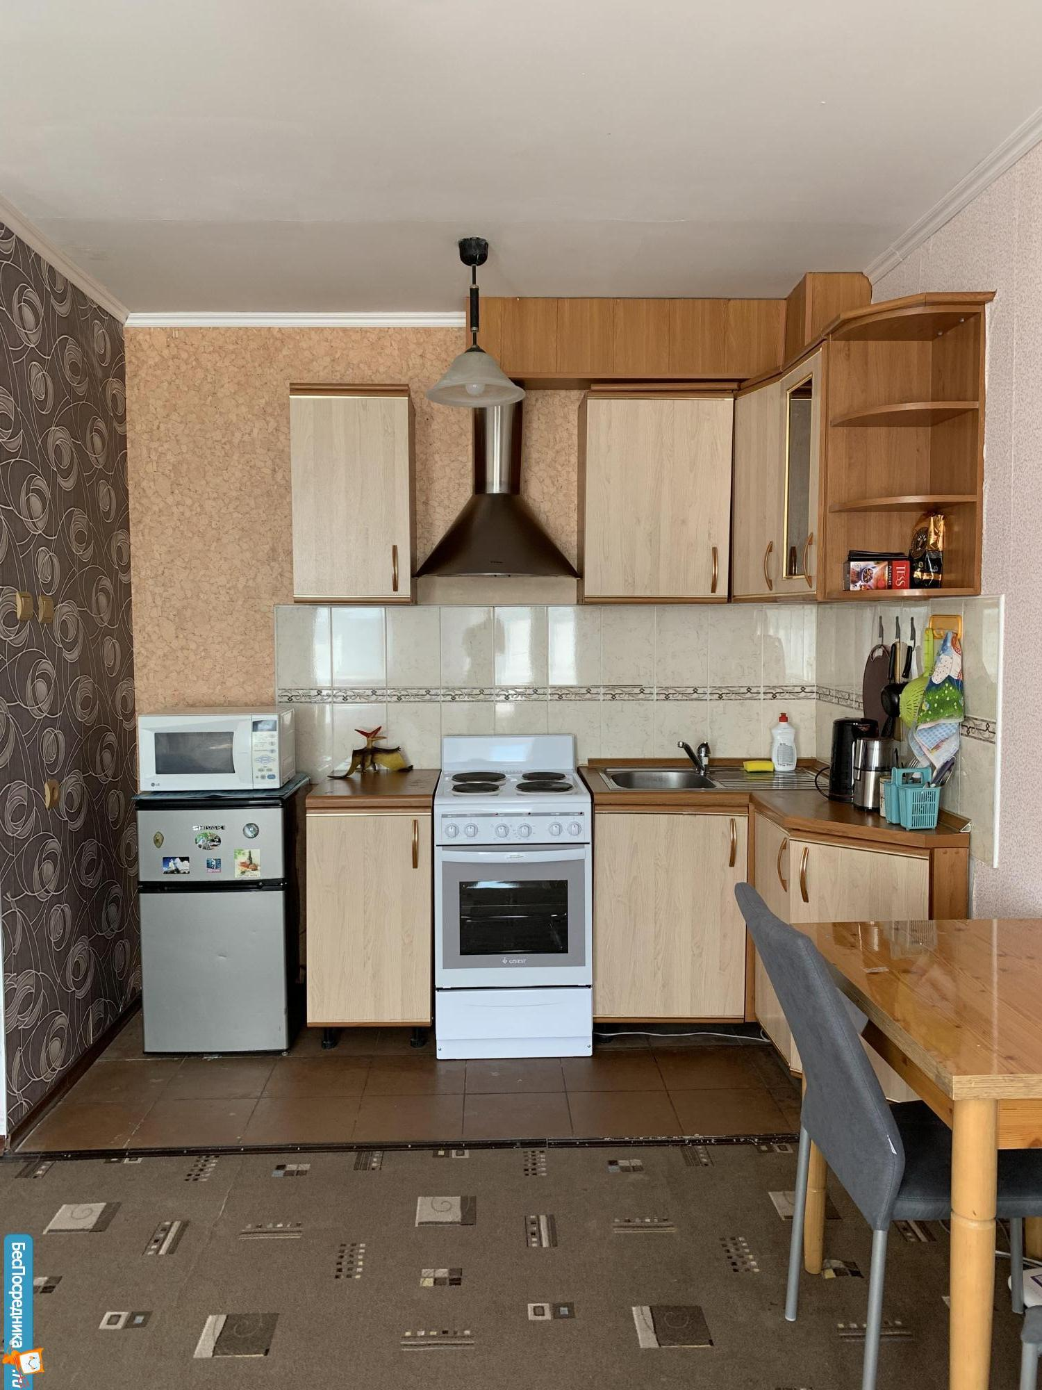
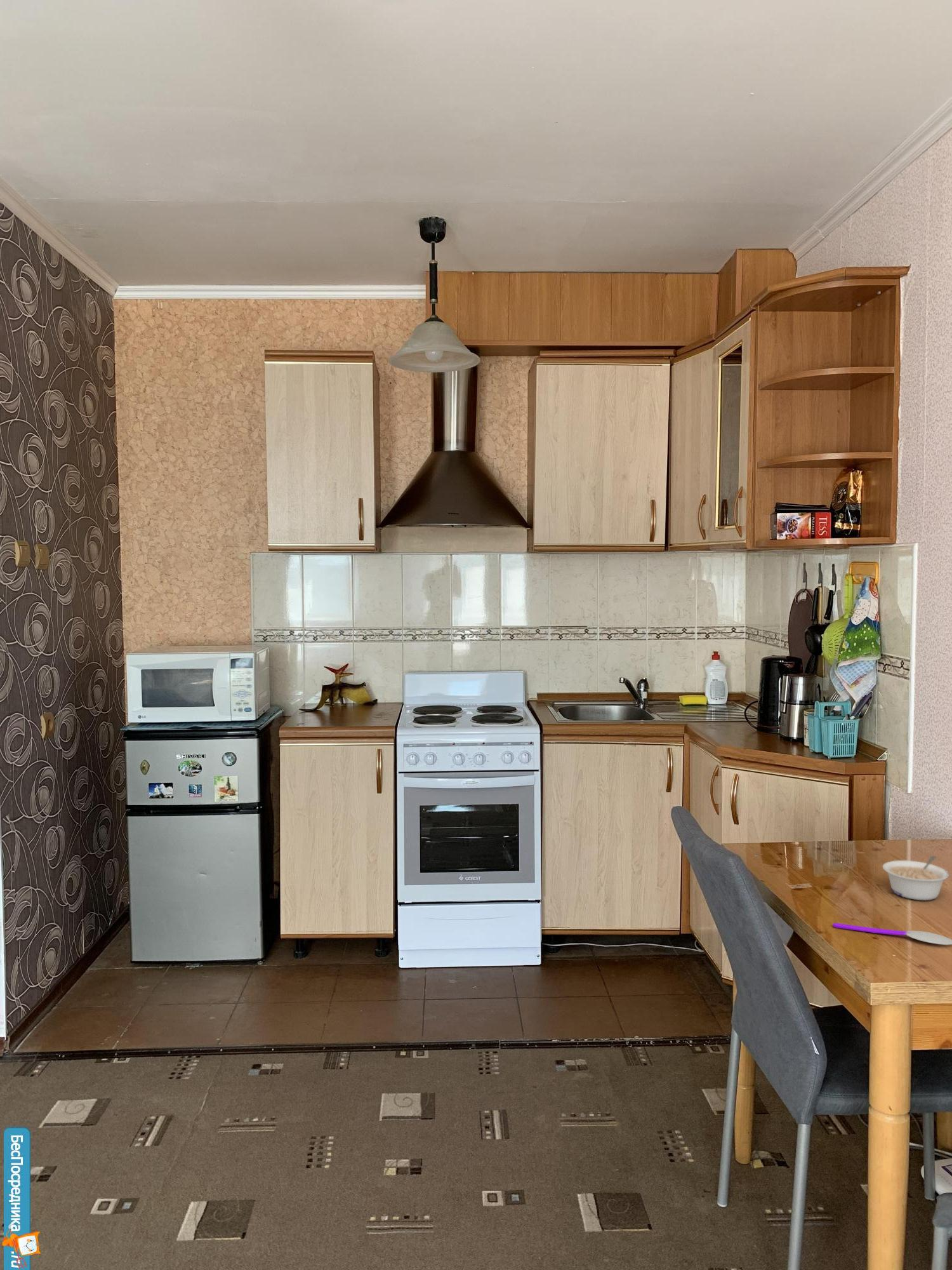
+ spoon (892, 932)
+ legume (915, 878)
